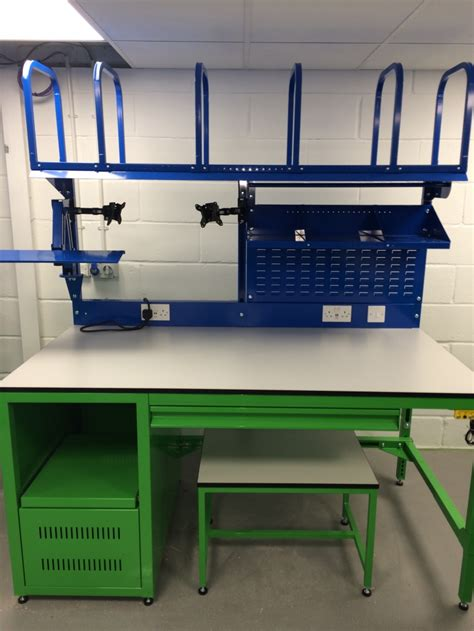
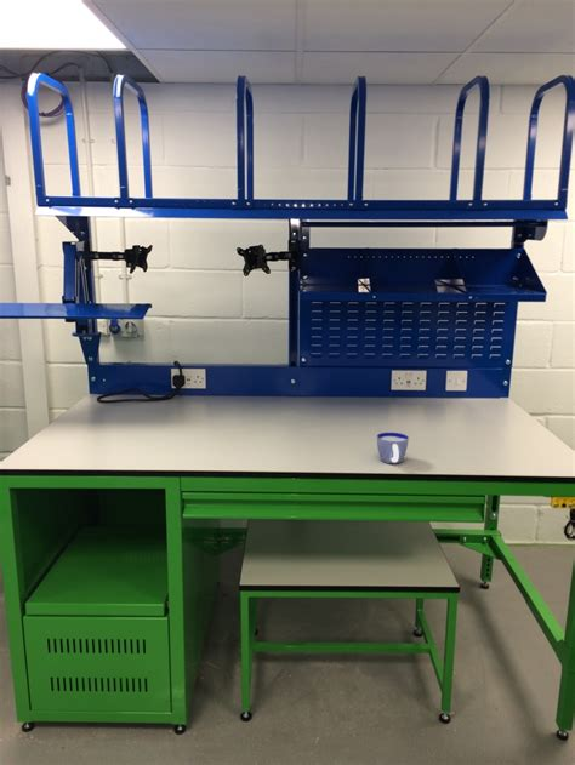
+ cup (392, 450)
